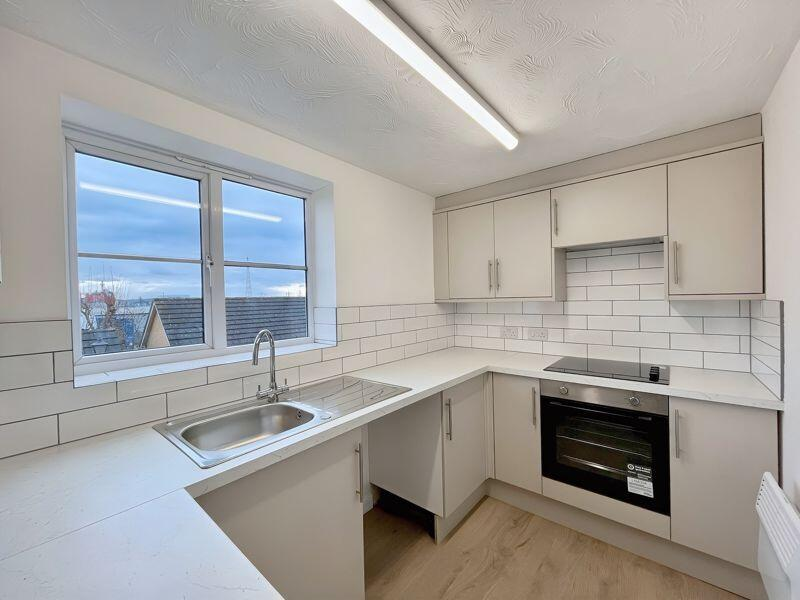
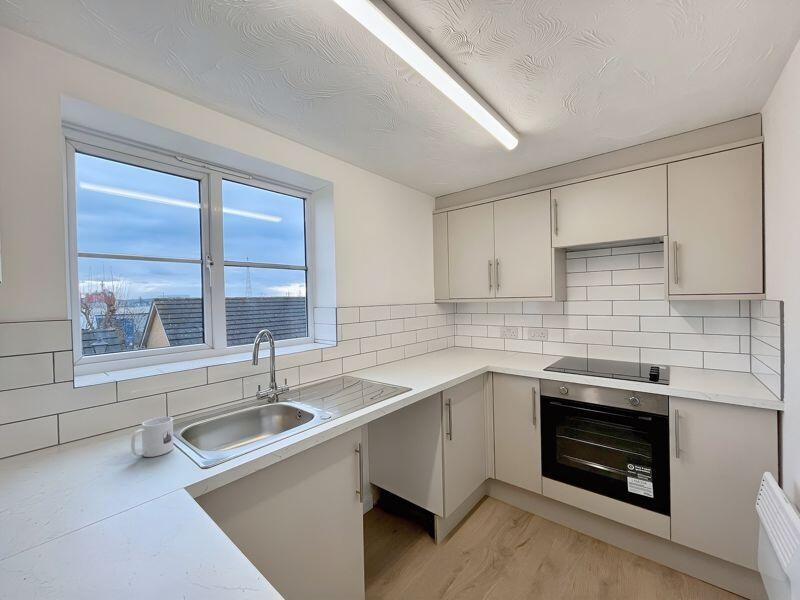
+ mug (152, 438)
